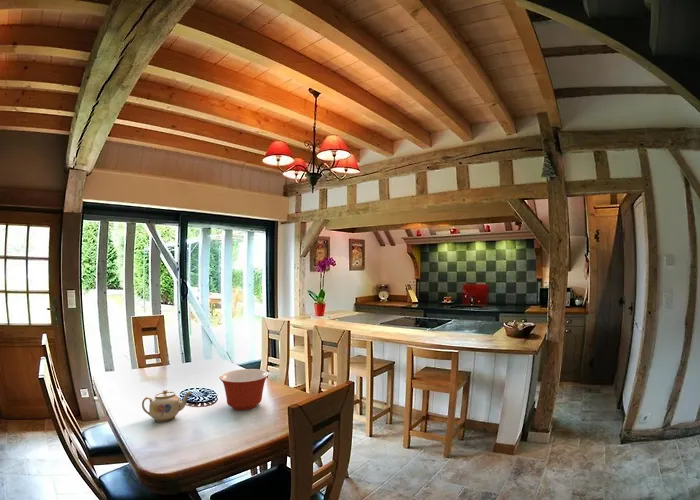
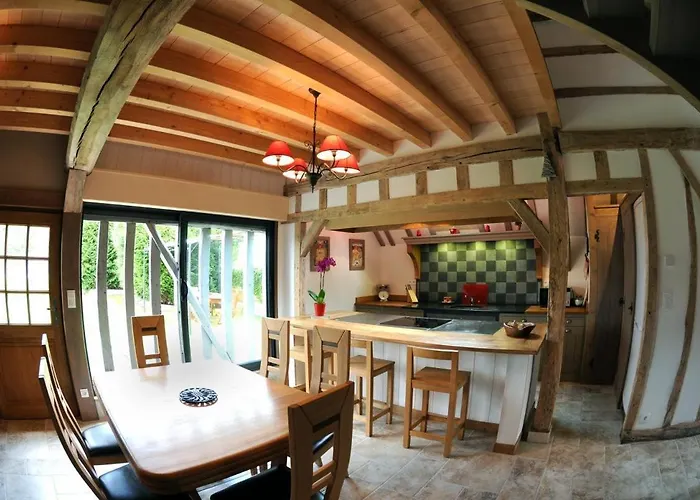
- teapot (166, 403)
- mixing bowl (244, 390)
